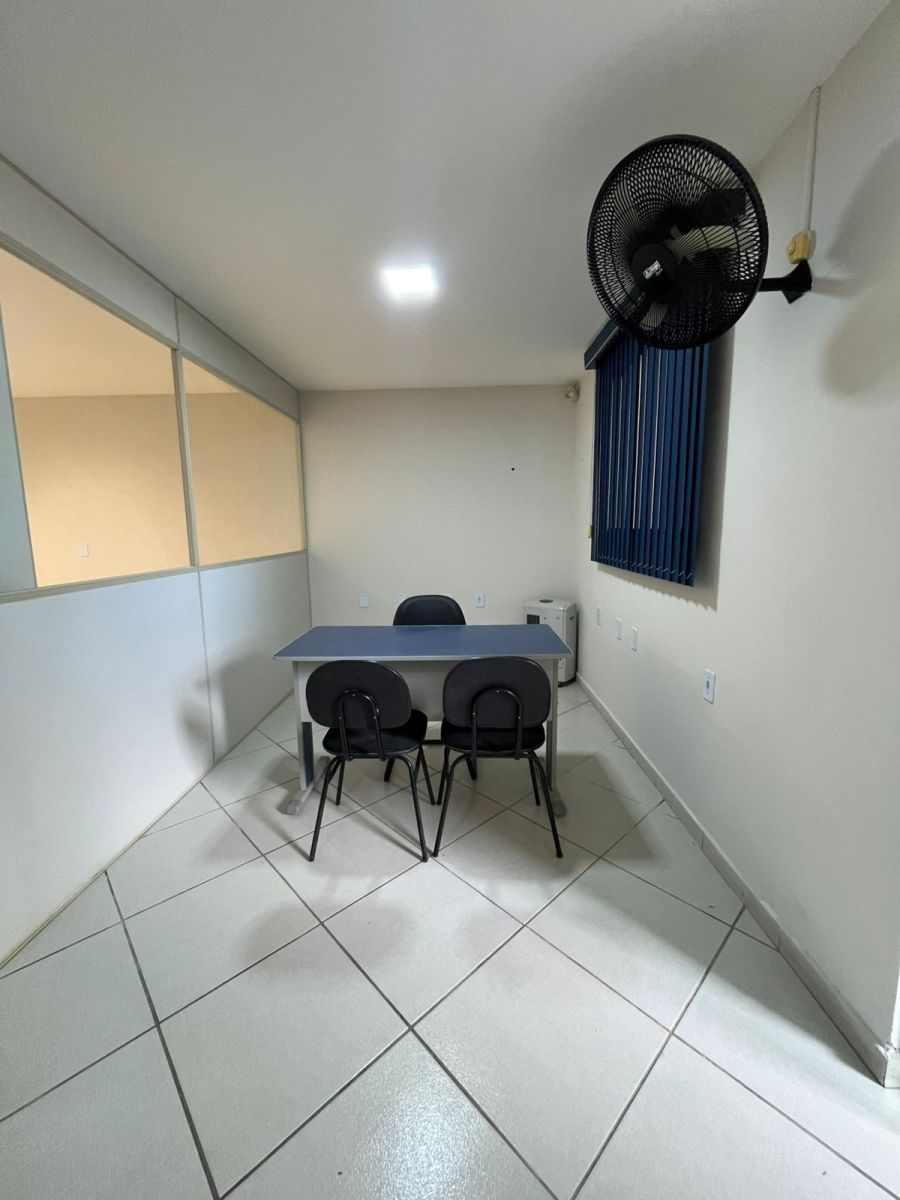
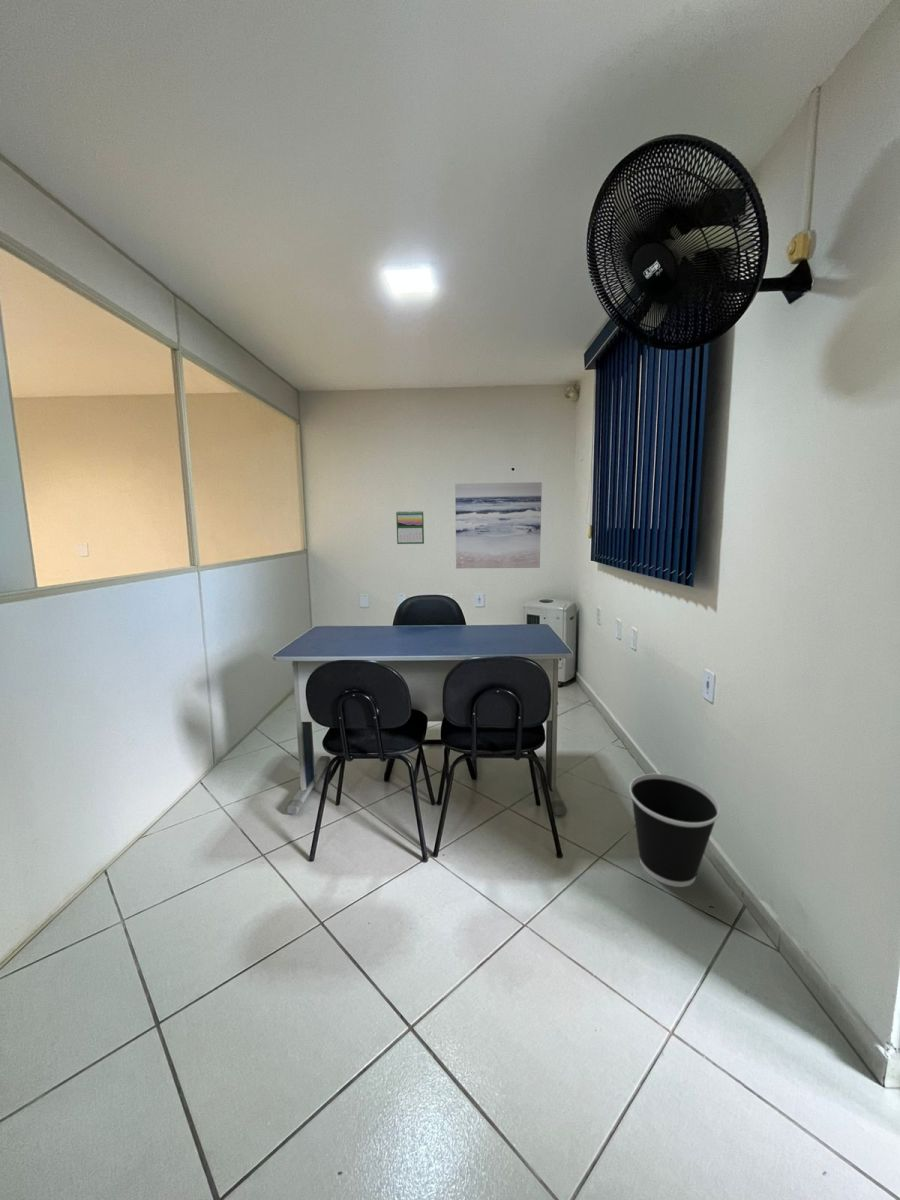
+ calendar (410, 527)
+ wall art (497, 526)
+ wastebasket (669, 831)
